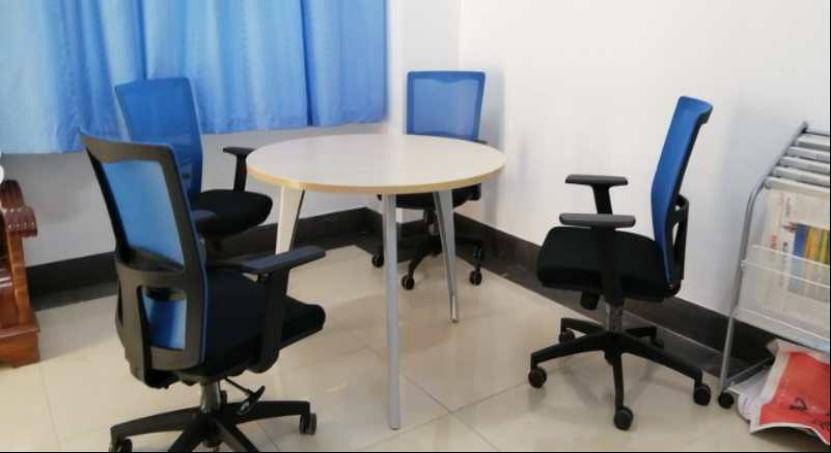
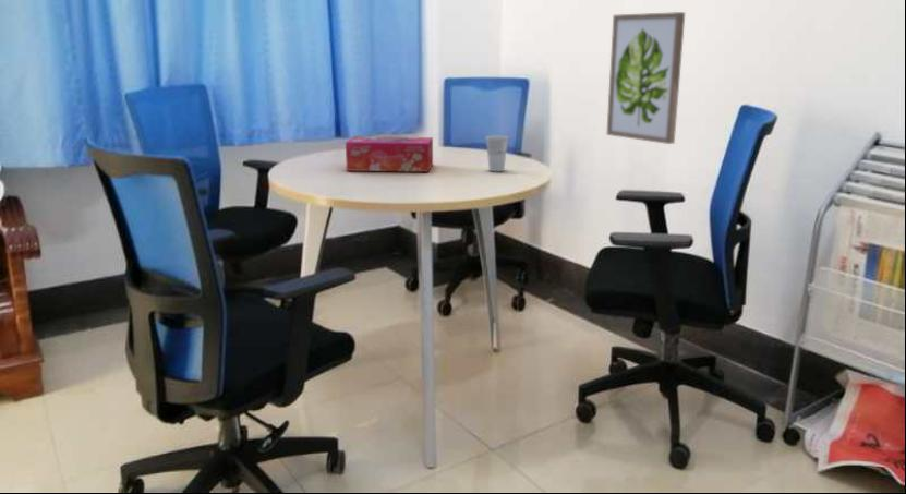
+ tissue box (390, 154)
+ wall art (642, 77)
+ cup (496, 153)
